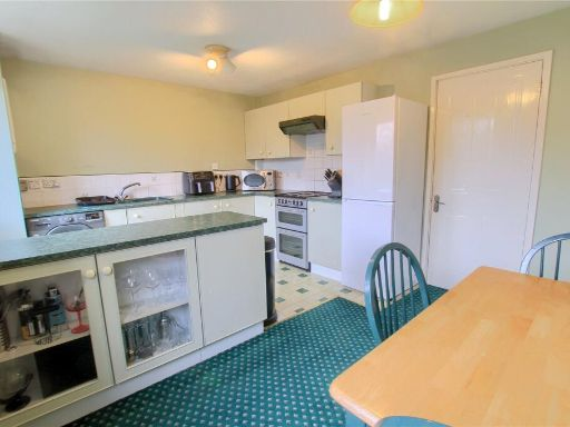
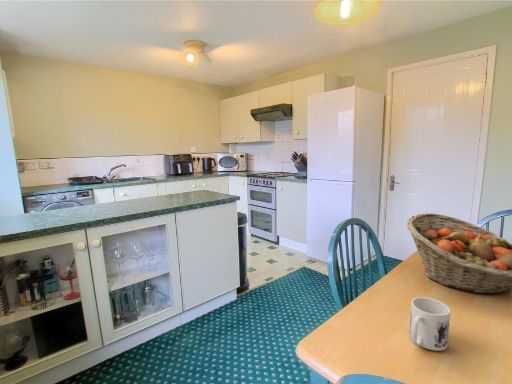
+ mug (425, 325)
+ fruit basket (462, 248)
